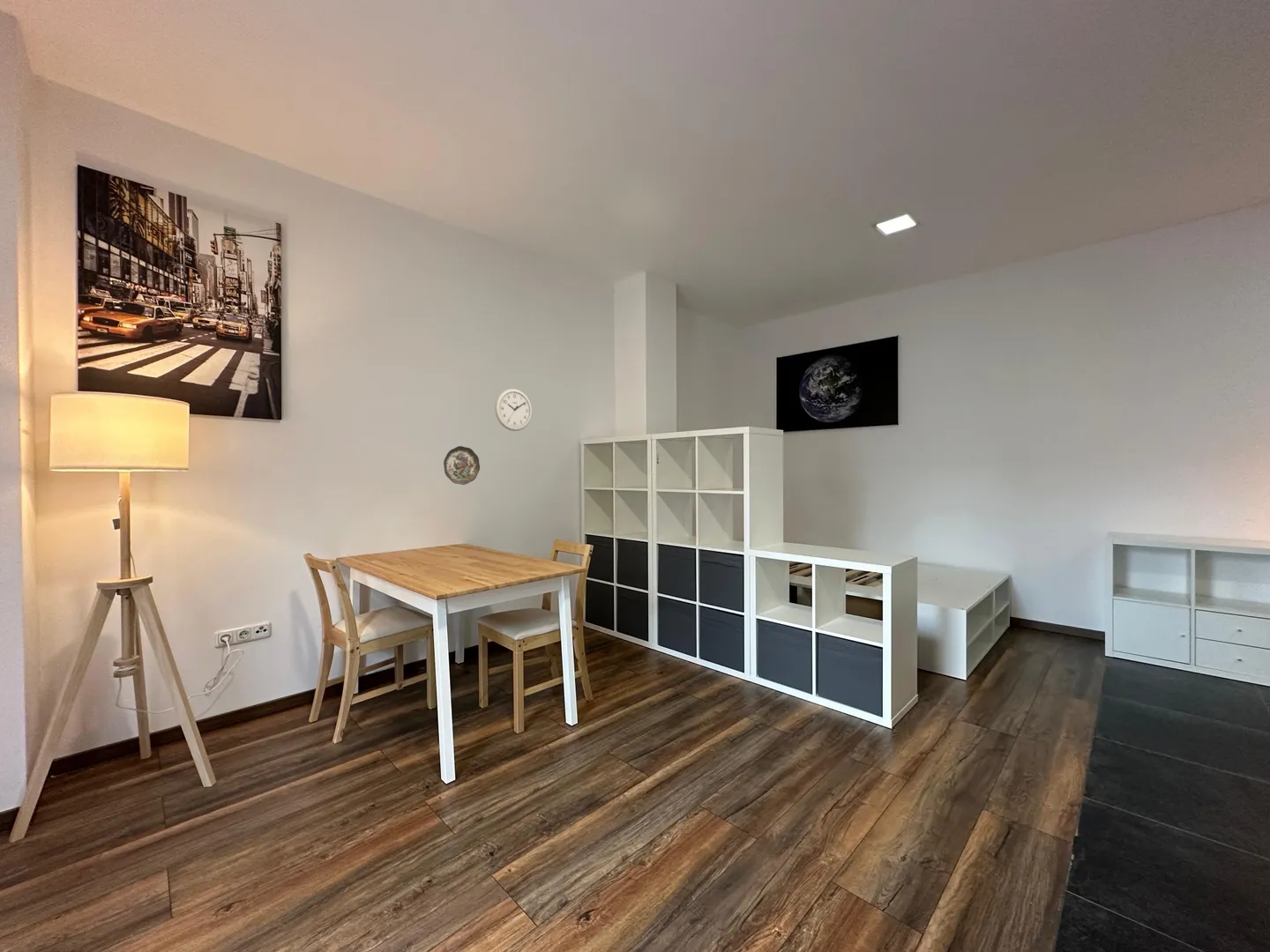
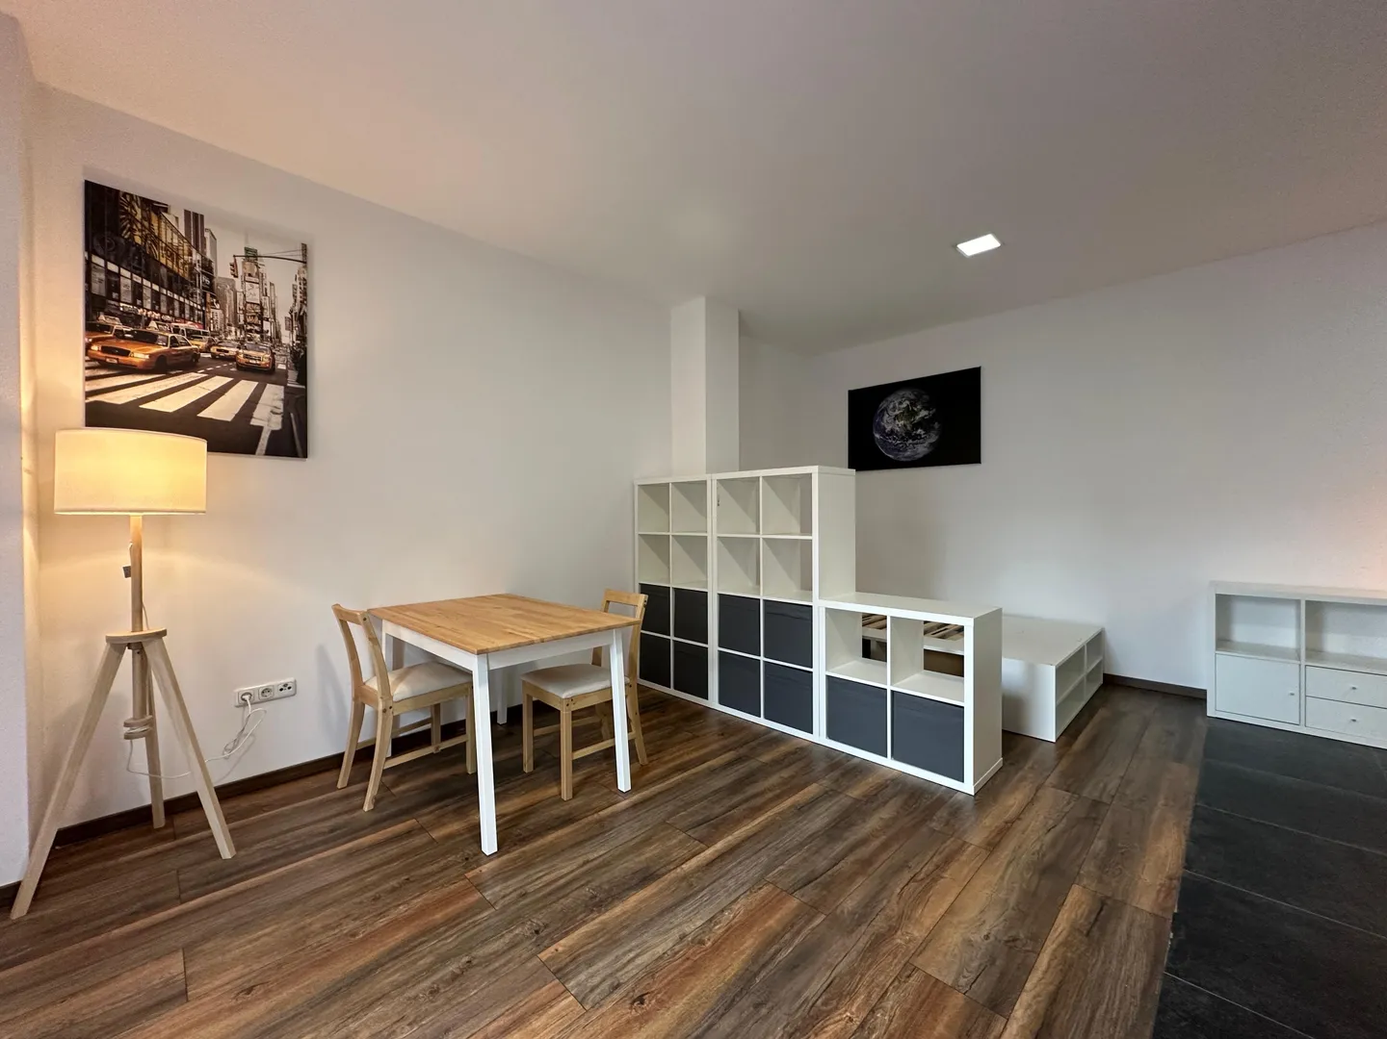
- wall clock (514, 409)
- decorative plate (461, 465)
